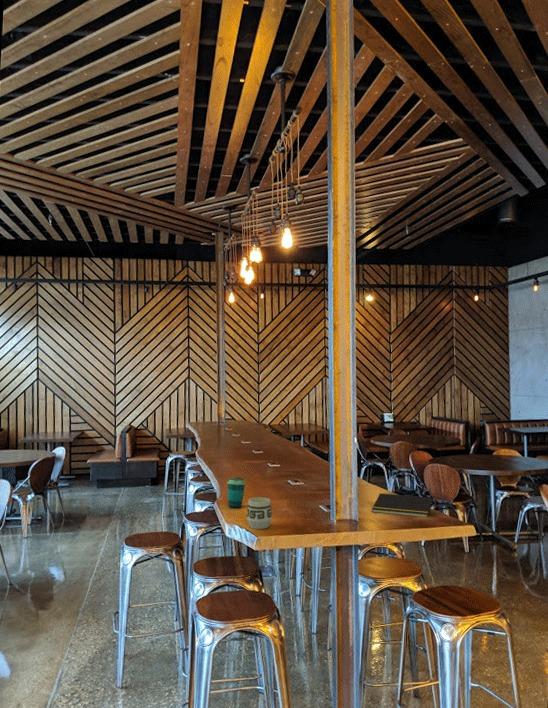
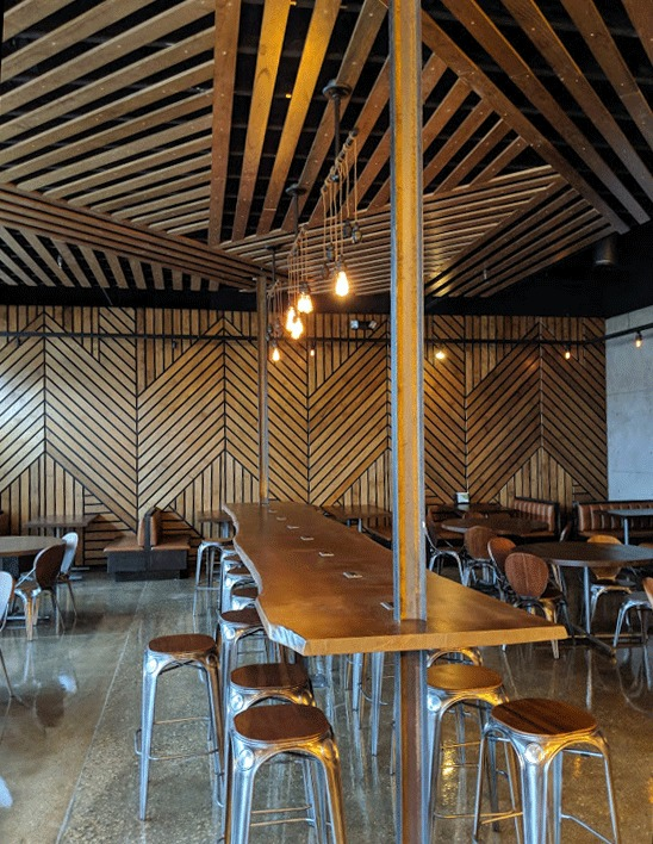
- cup (236, 492)
- cup (259, 513)
- notepad (402, 504)
